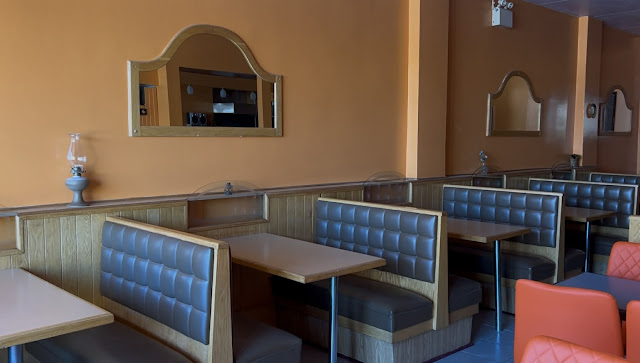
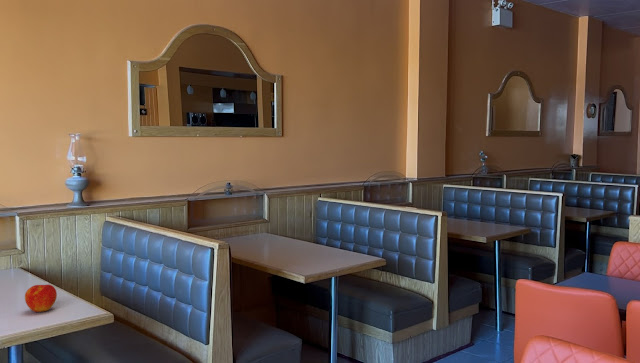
+ apple (41, 298)
